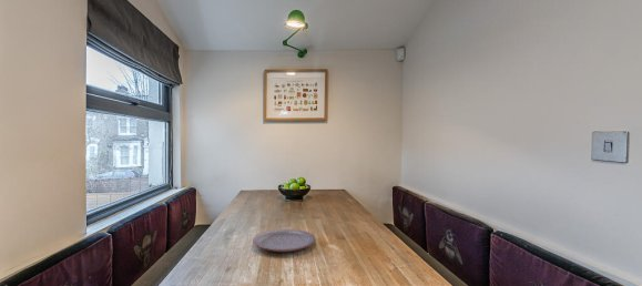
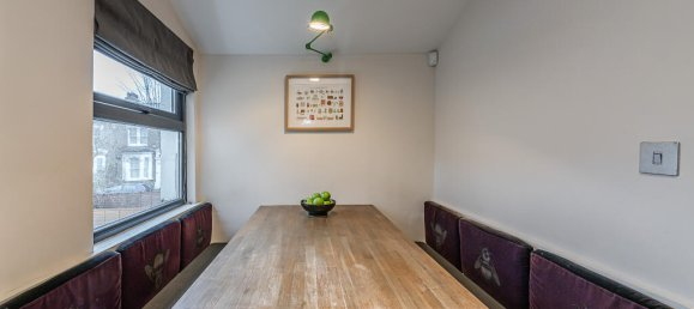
- plate (284, 241)
